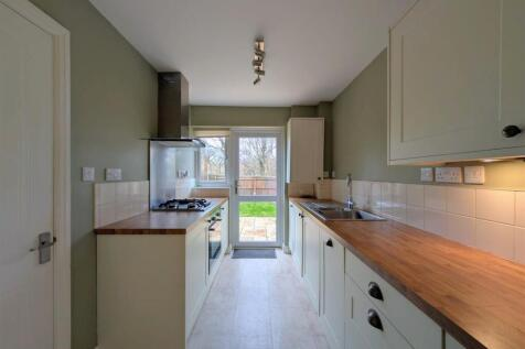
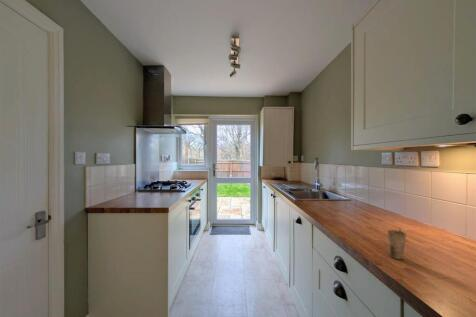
+ cup (396, 241)
